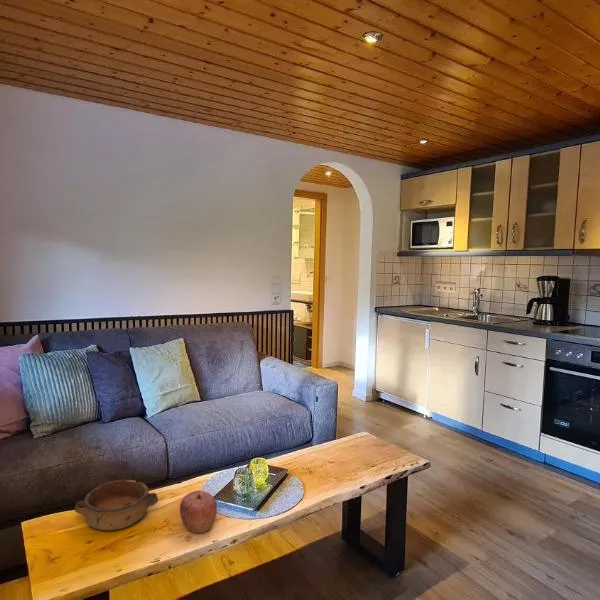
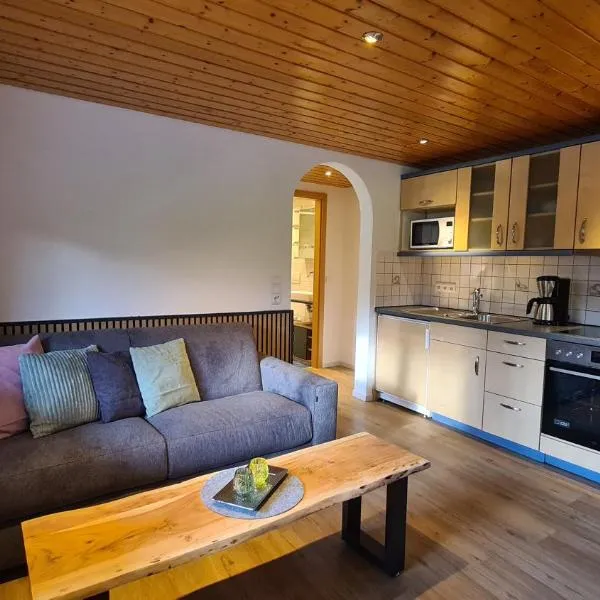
- apple (198, 511)
- bowl (117, 505)
